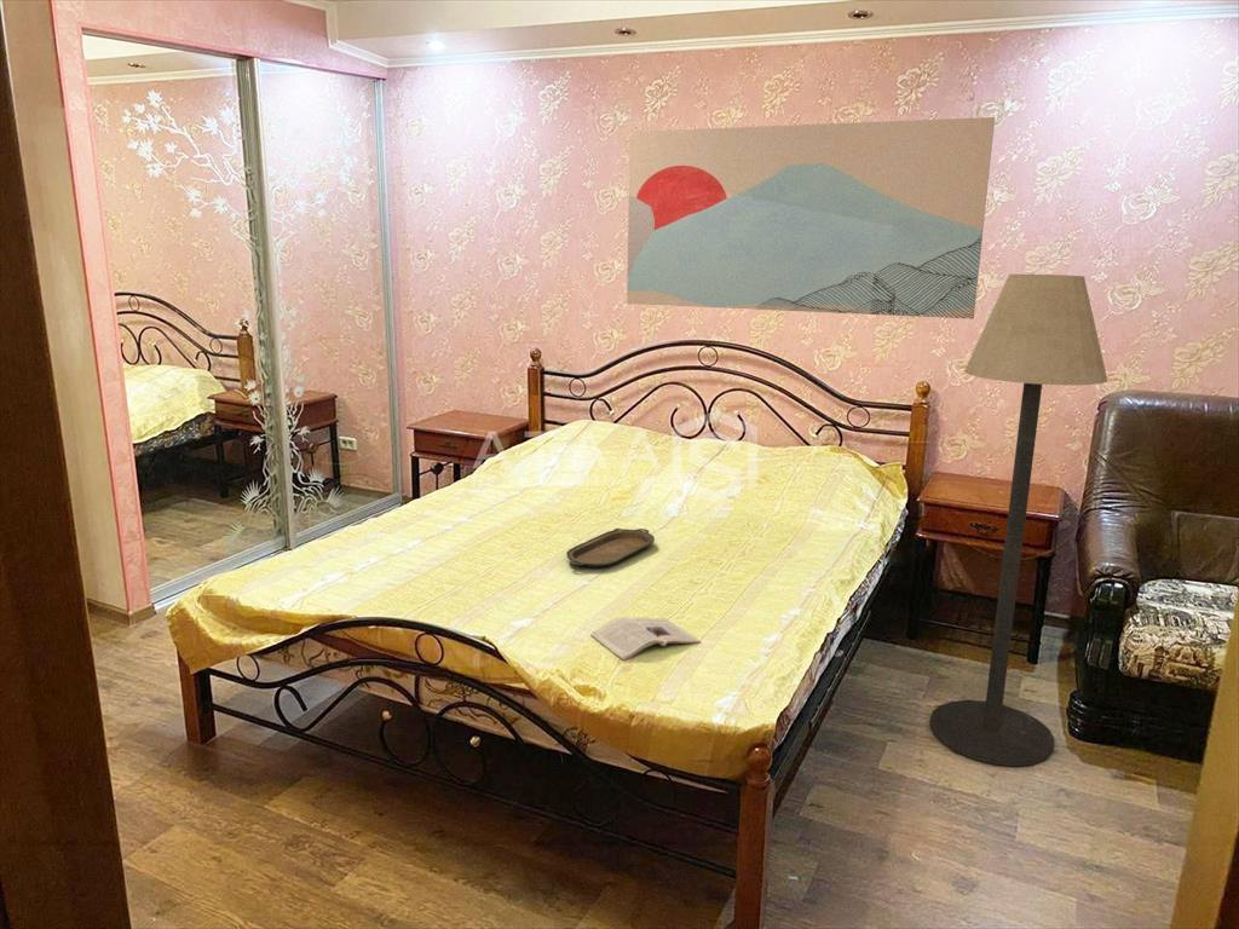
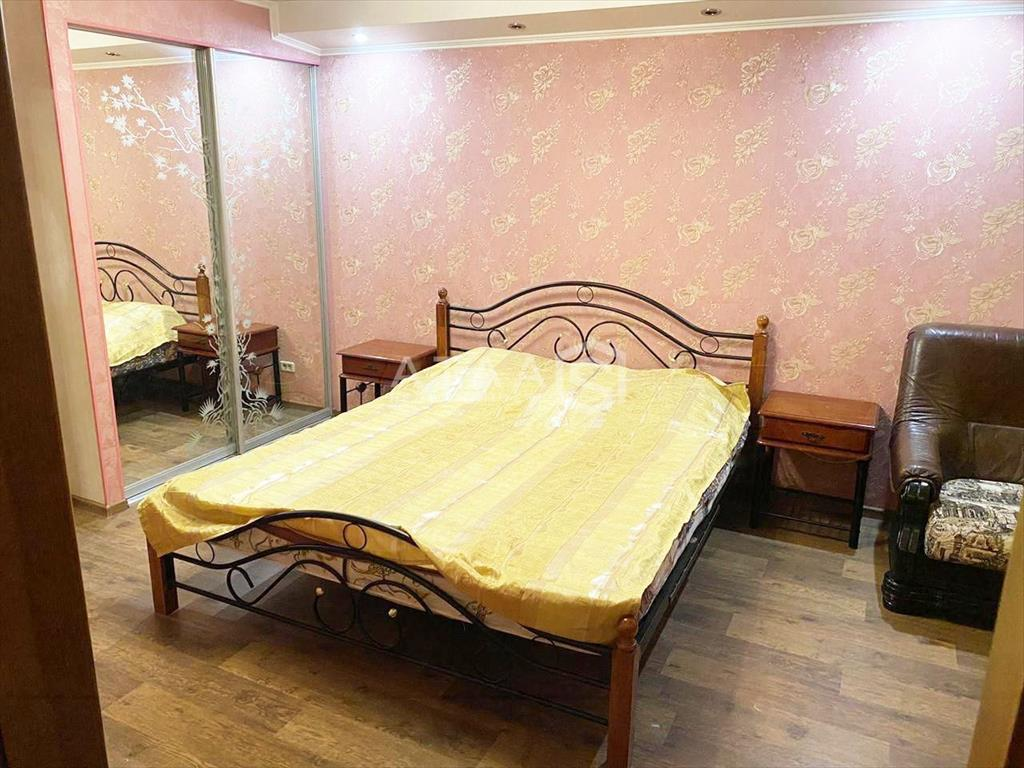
- serving tray (611, 548)
- magazine (645, 633)
- wall art (793, 219)
- floor lamp (1016, 518)
